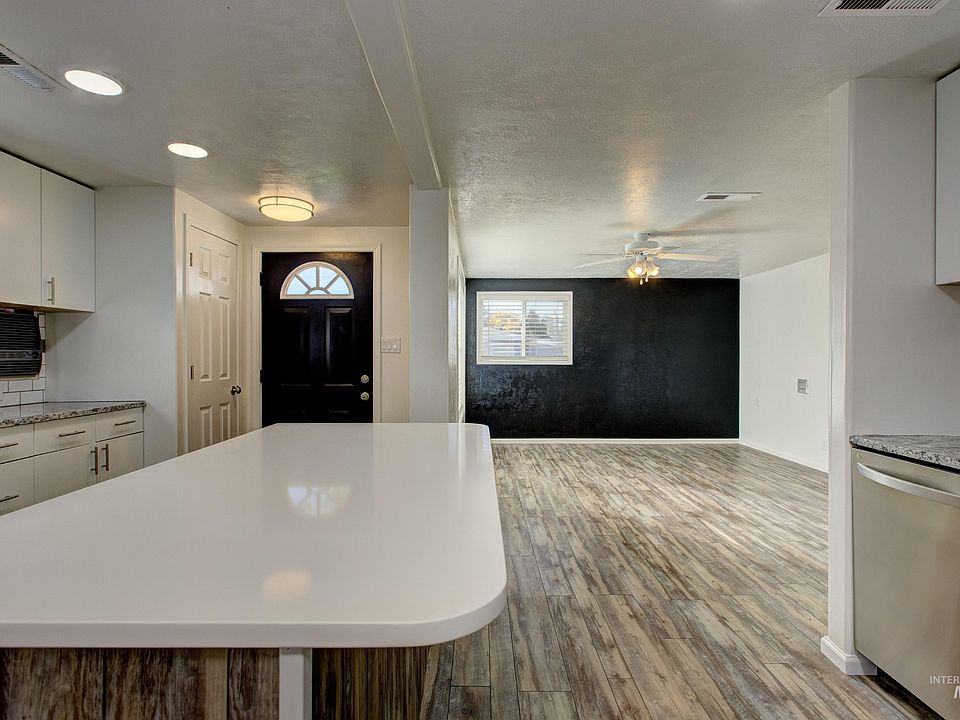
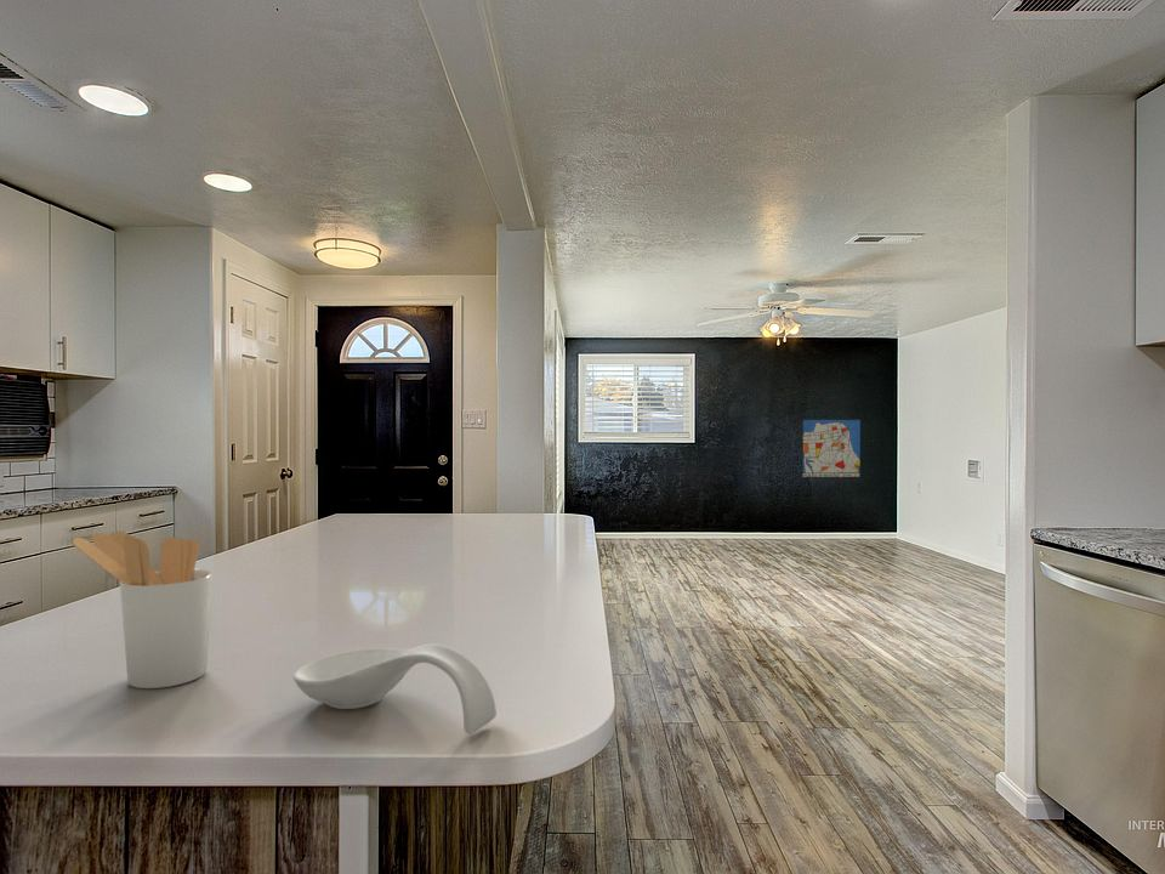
+ spoon rest (393, 674)
+ wall art (830, 448)
+ utensil holder (147, 601)
